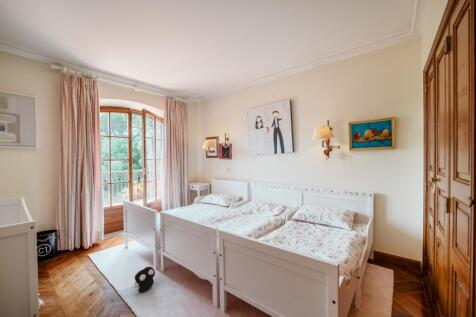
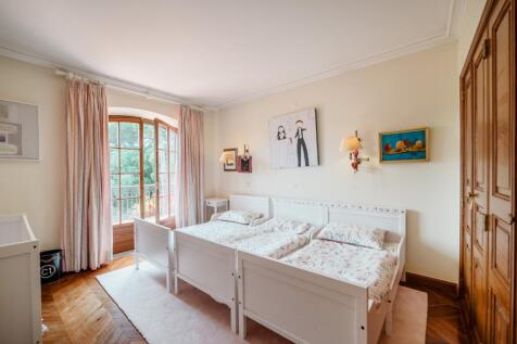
- plush toy (143, 279)
